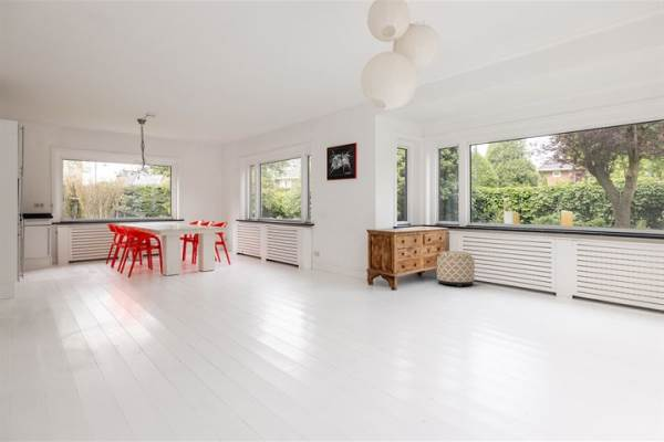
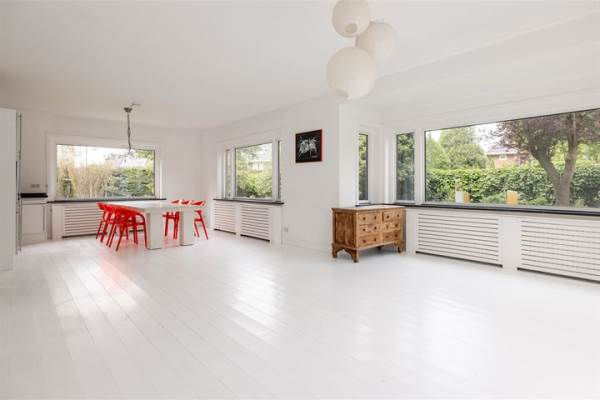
- ottoman (455, 267)
